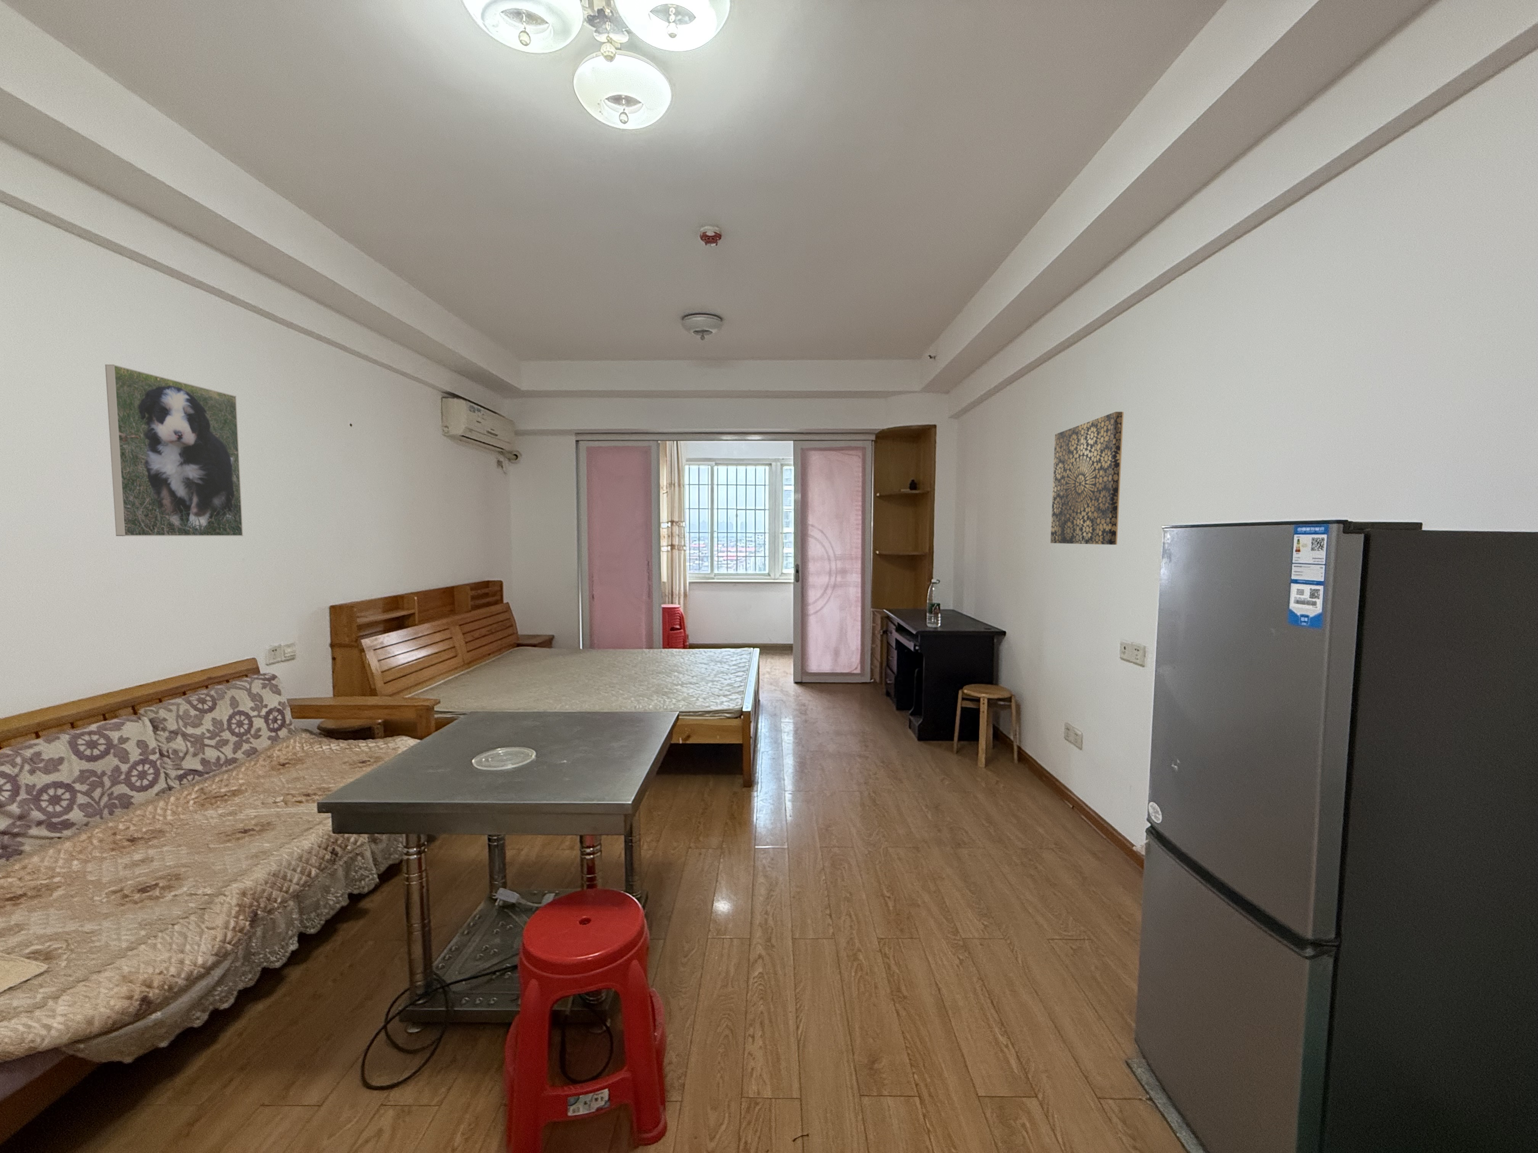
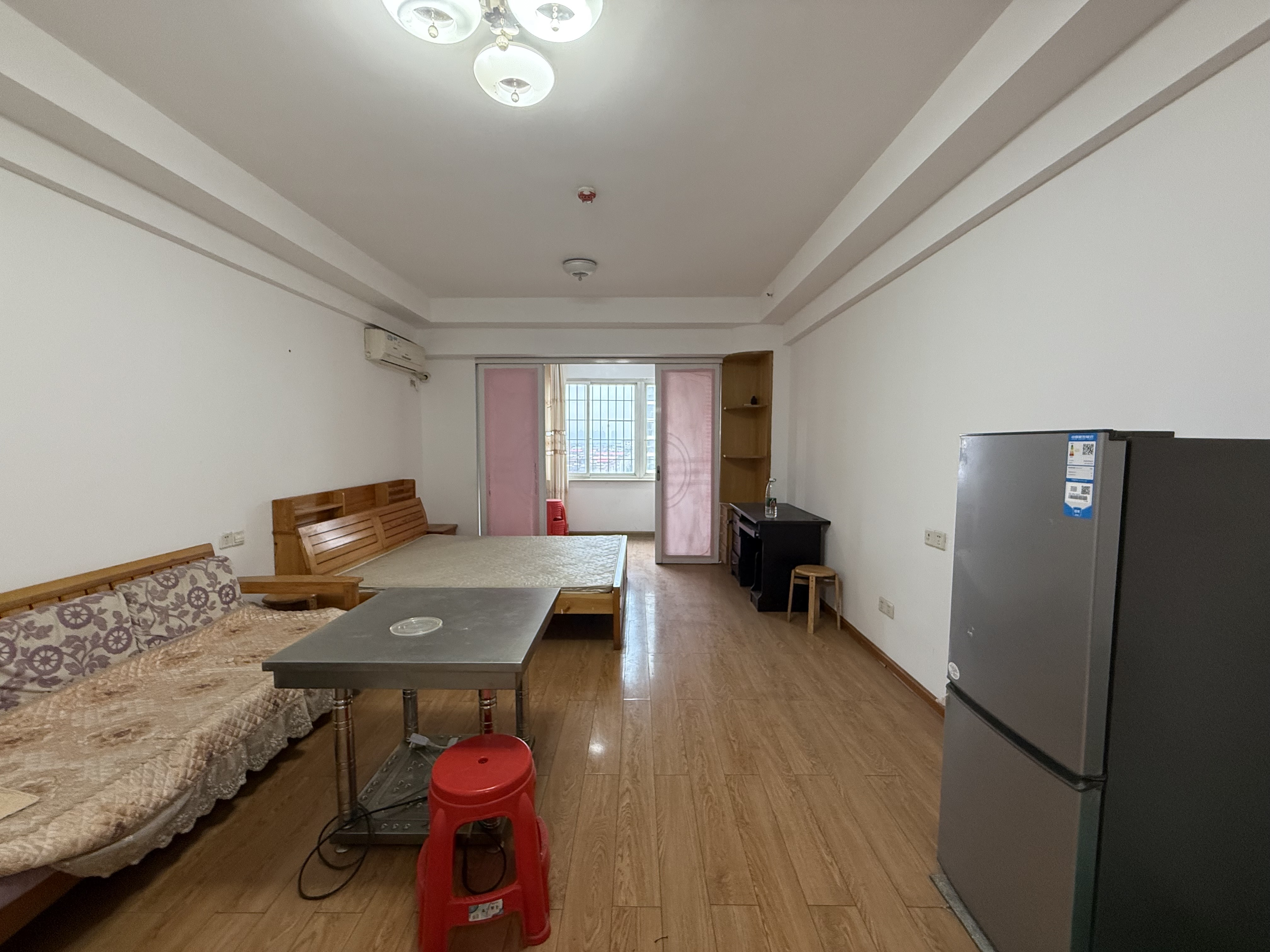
- wall art (1083, 484)
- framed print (182, 459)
